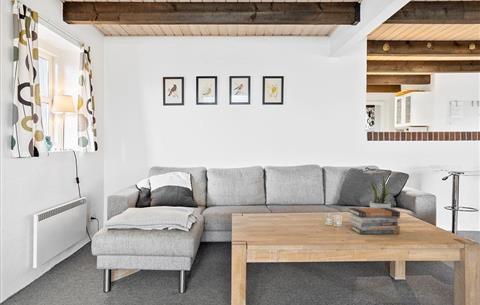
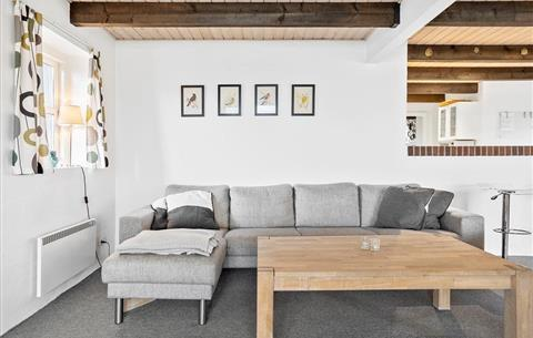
- book stack (373, 220)
- potted plant (378, 196)
